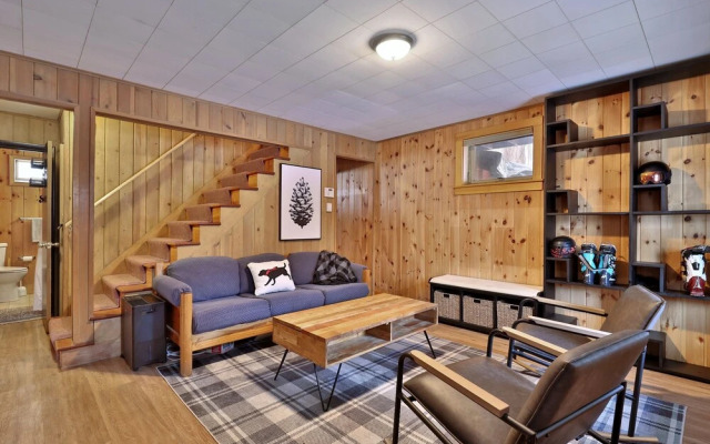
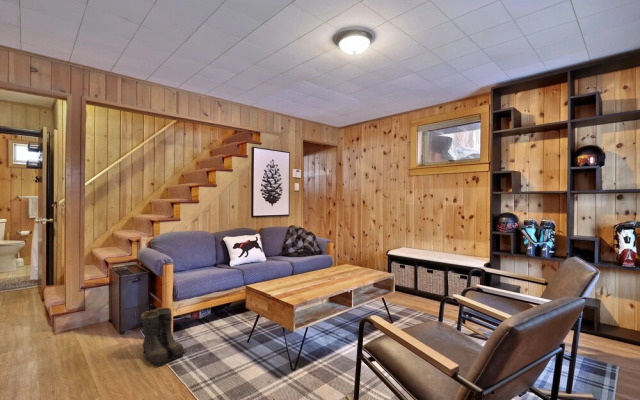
+ boots (161, 333)
